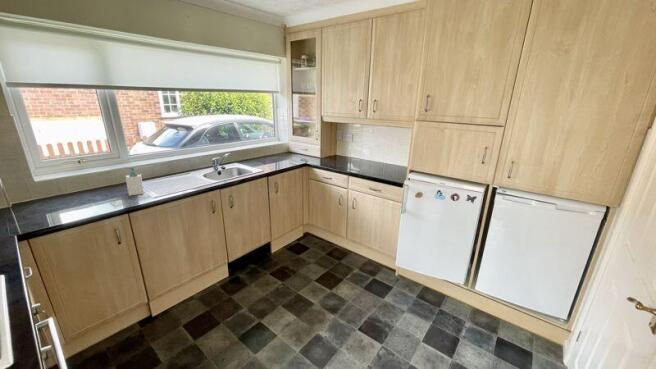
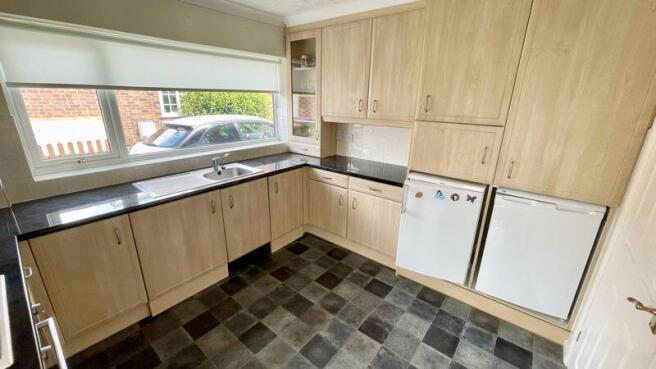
- soap bottle (134, 180)
